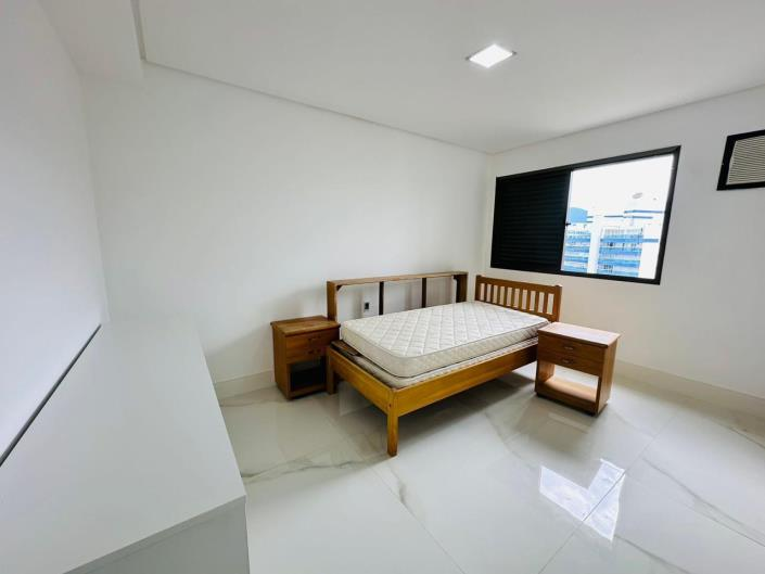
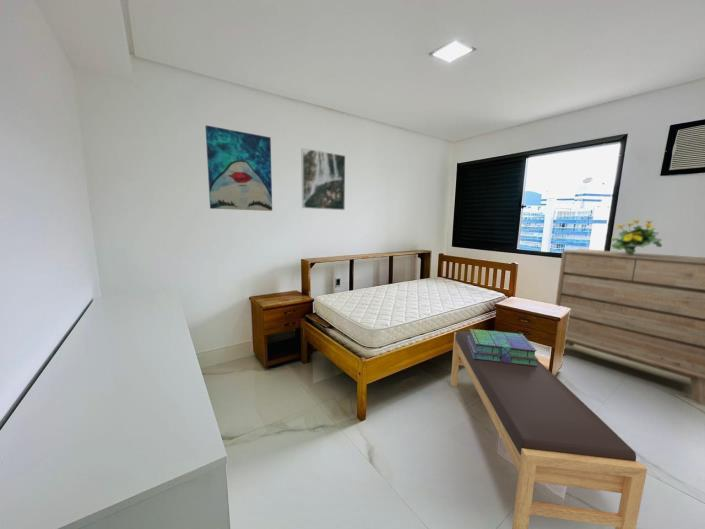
+ flowering plant (636, 237)
+ stack of books (499, 345)
+ wall art (241, 171)
+ bench (510, 407)
+ dresser (632, 313)
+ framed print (324, 181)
